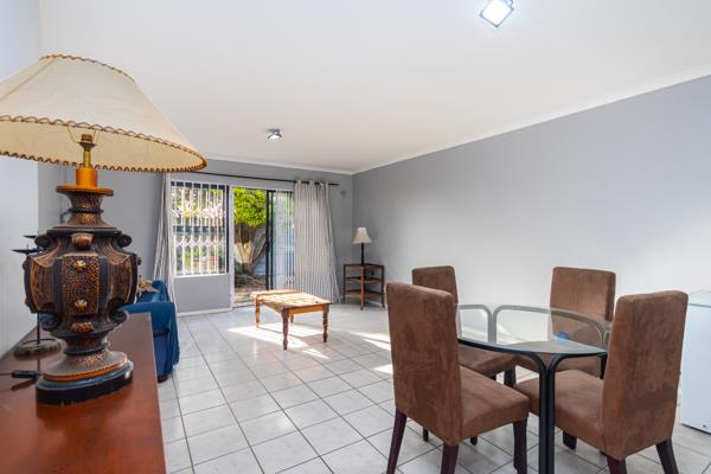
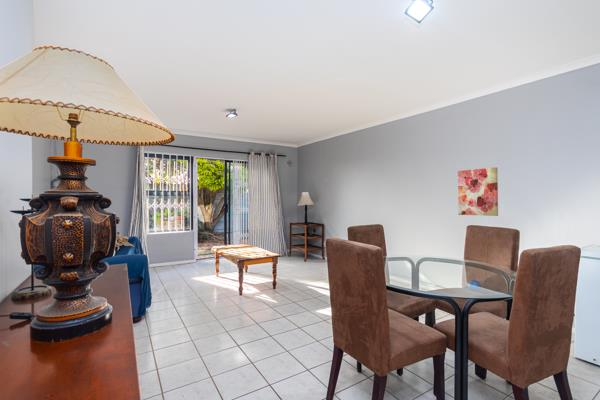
+ wall art (477, 192)
